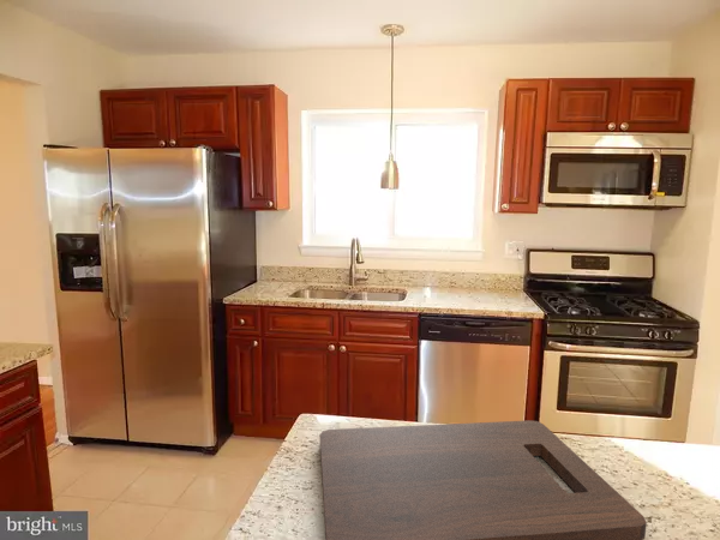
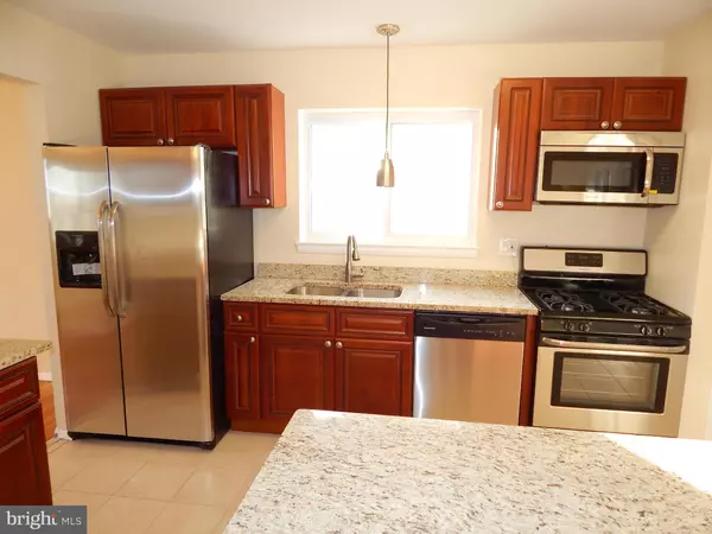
- cutting board (457, 475)
